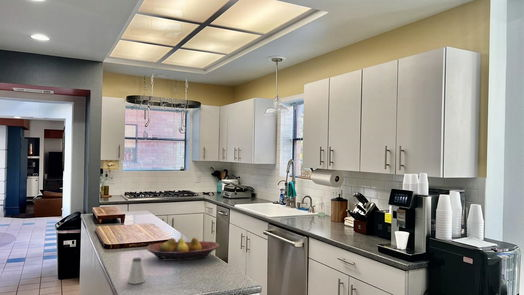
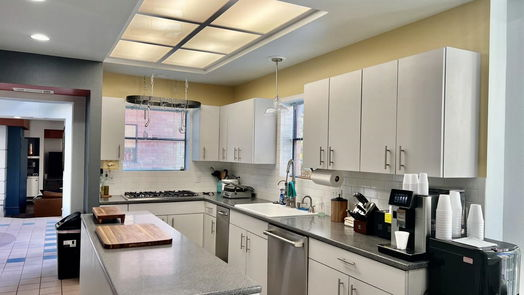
- saltshaker (136, 269)
- fruit bowl (183, 247)
